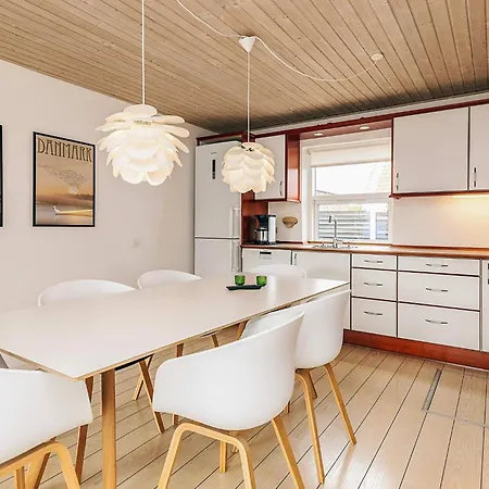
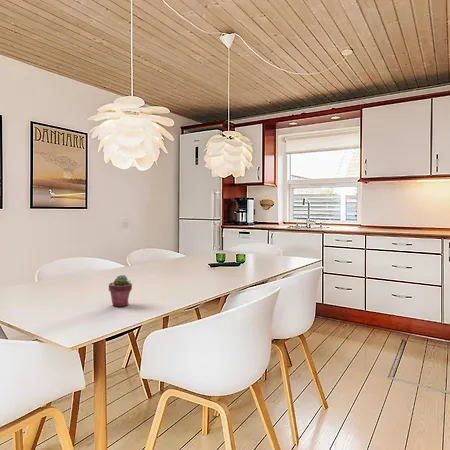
+ potted succulent (120, 289)
